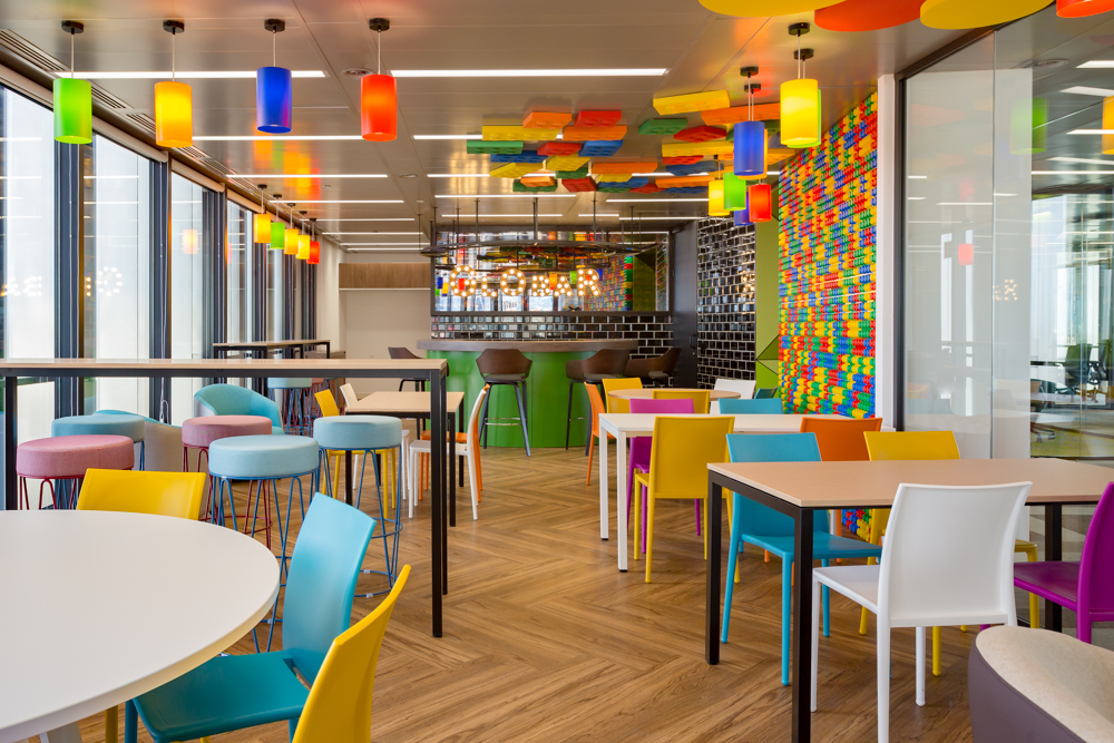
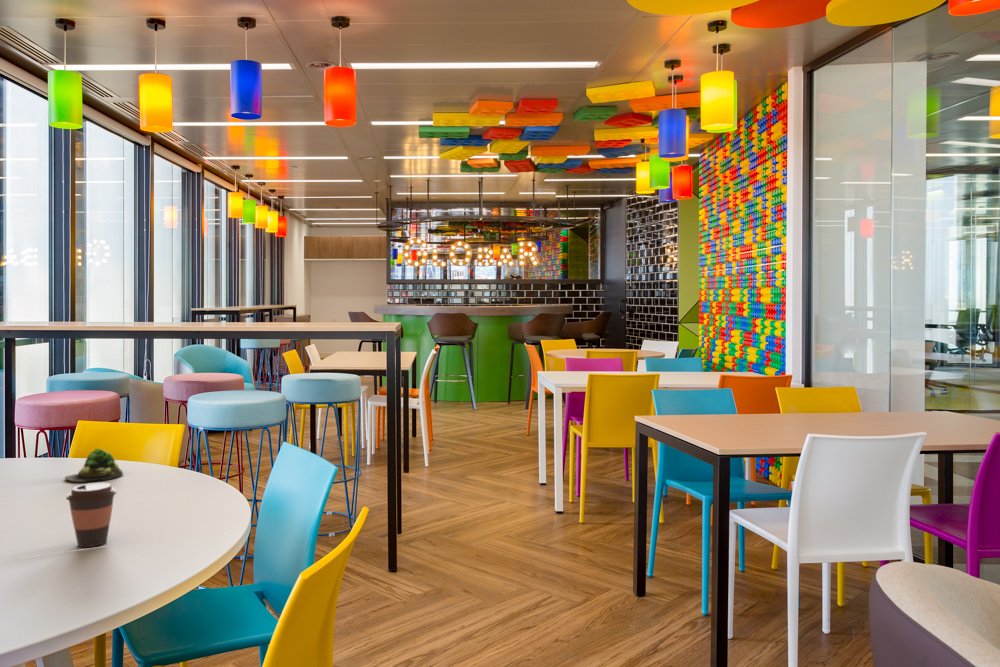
+ coffee cup (92, 515)
+ succulent plant (94, 463)
